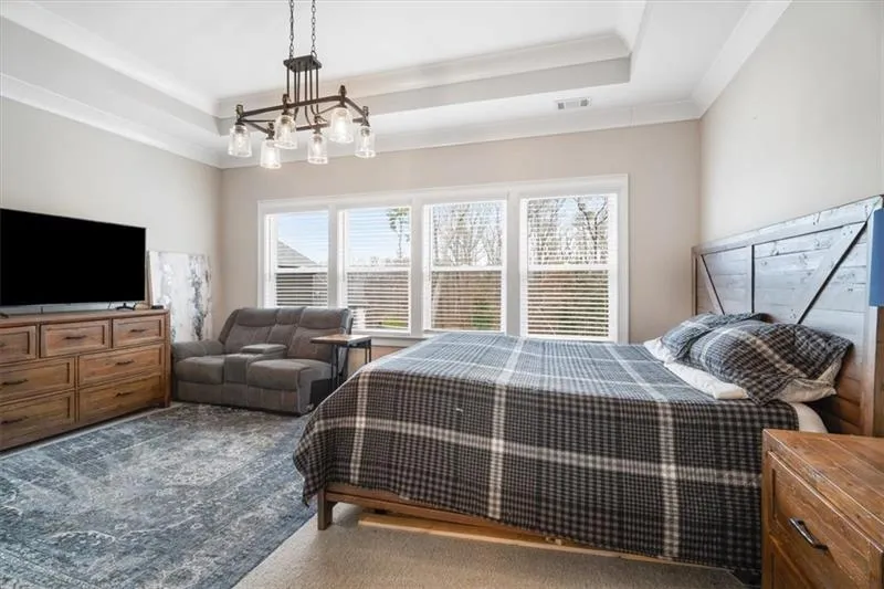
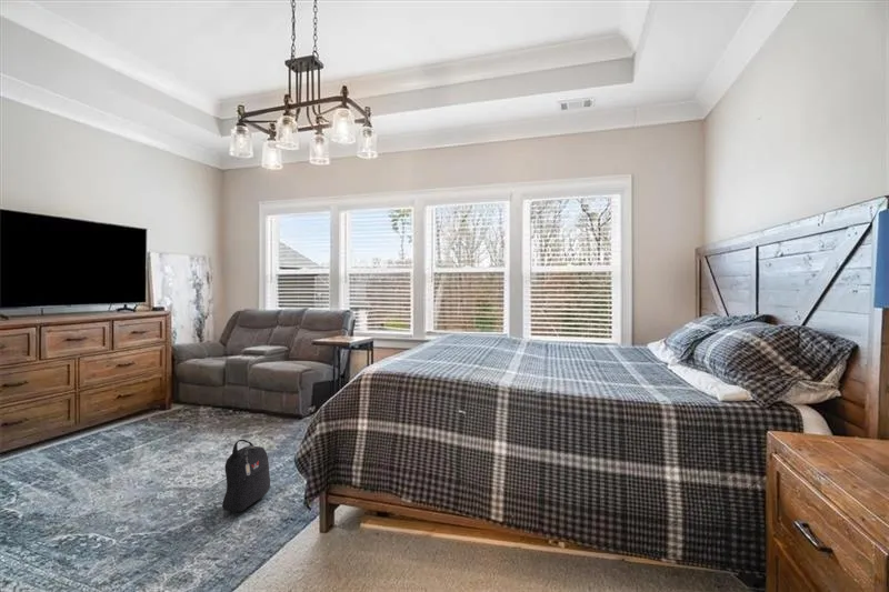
+ backpack (247, 471)
